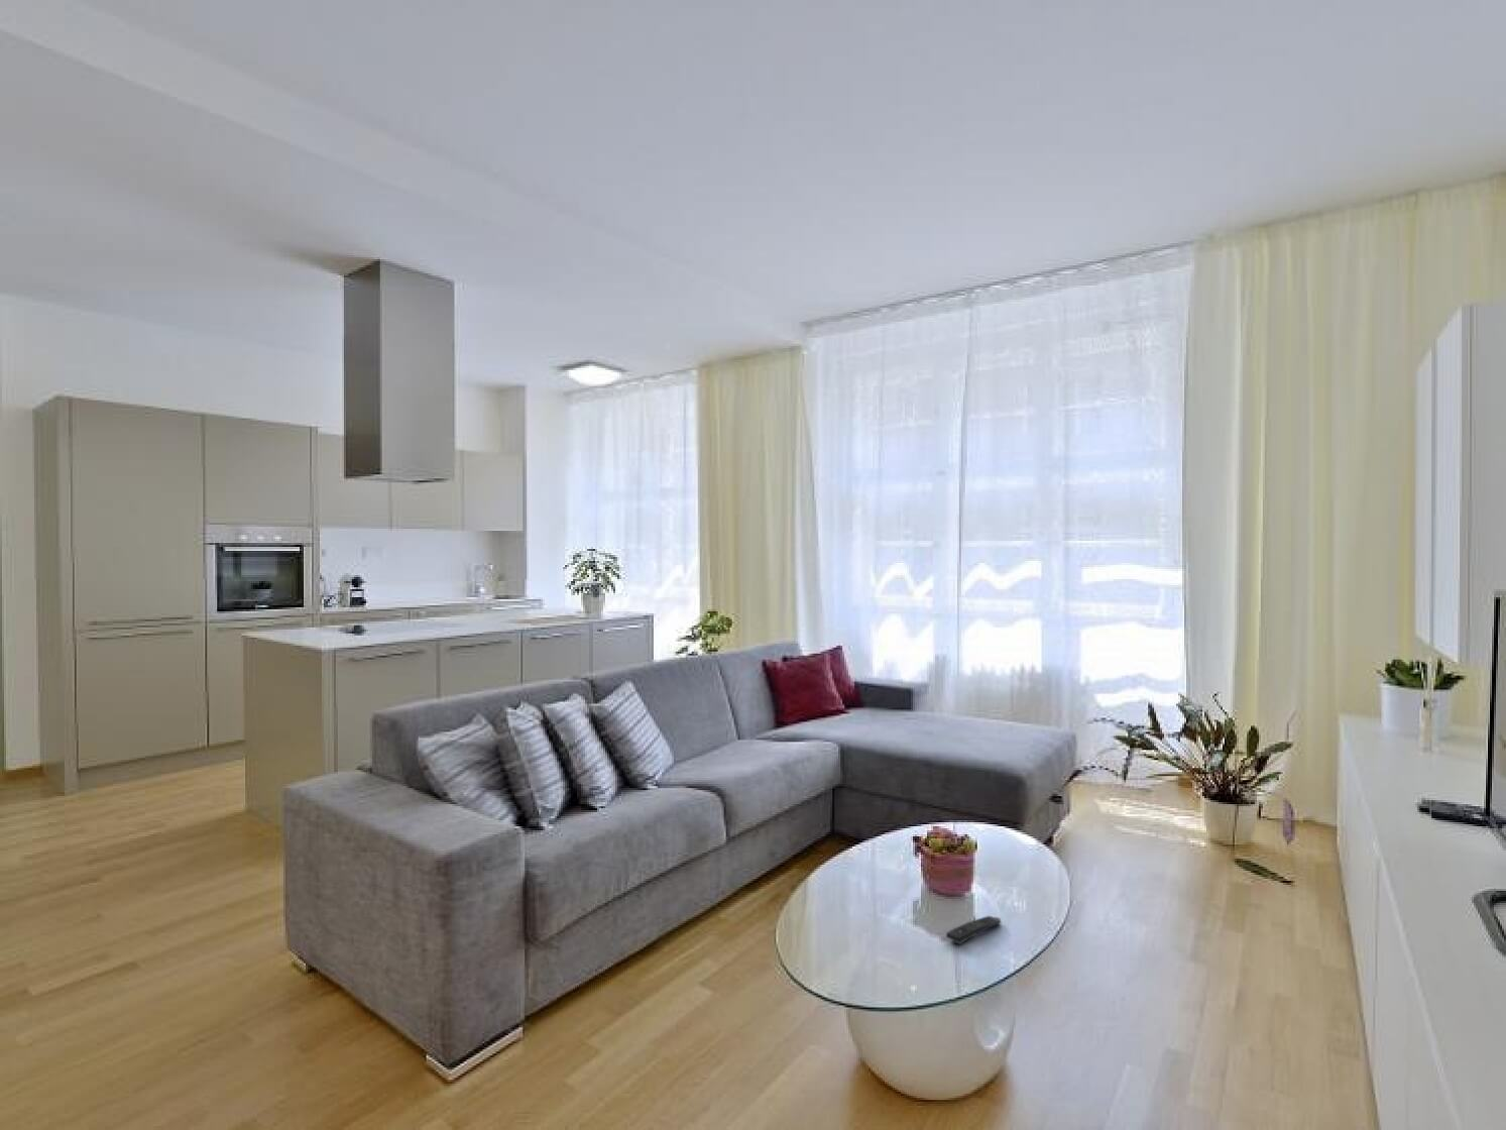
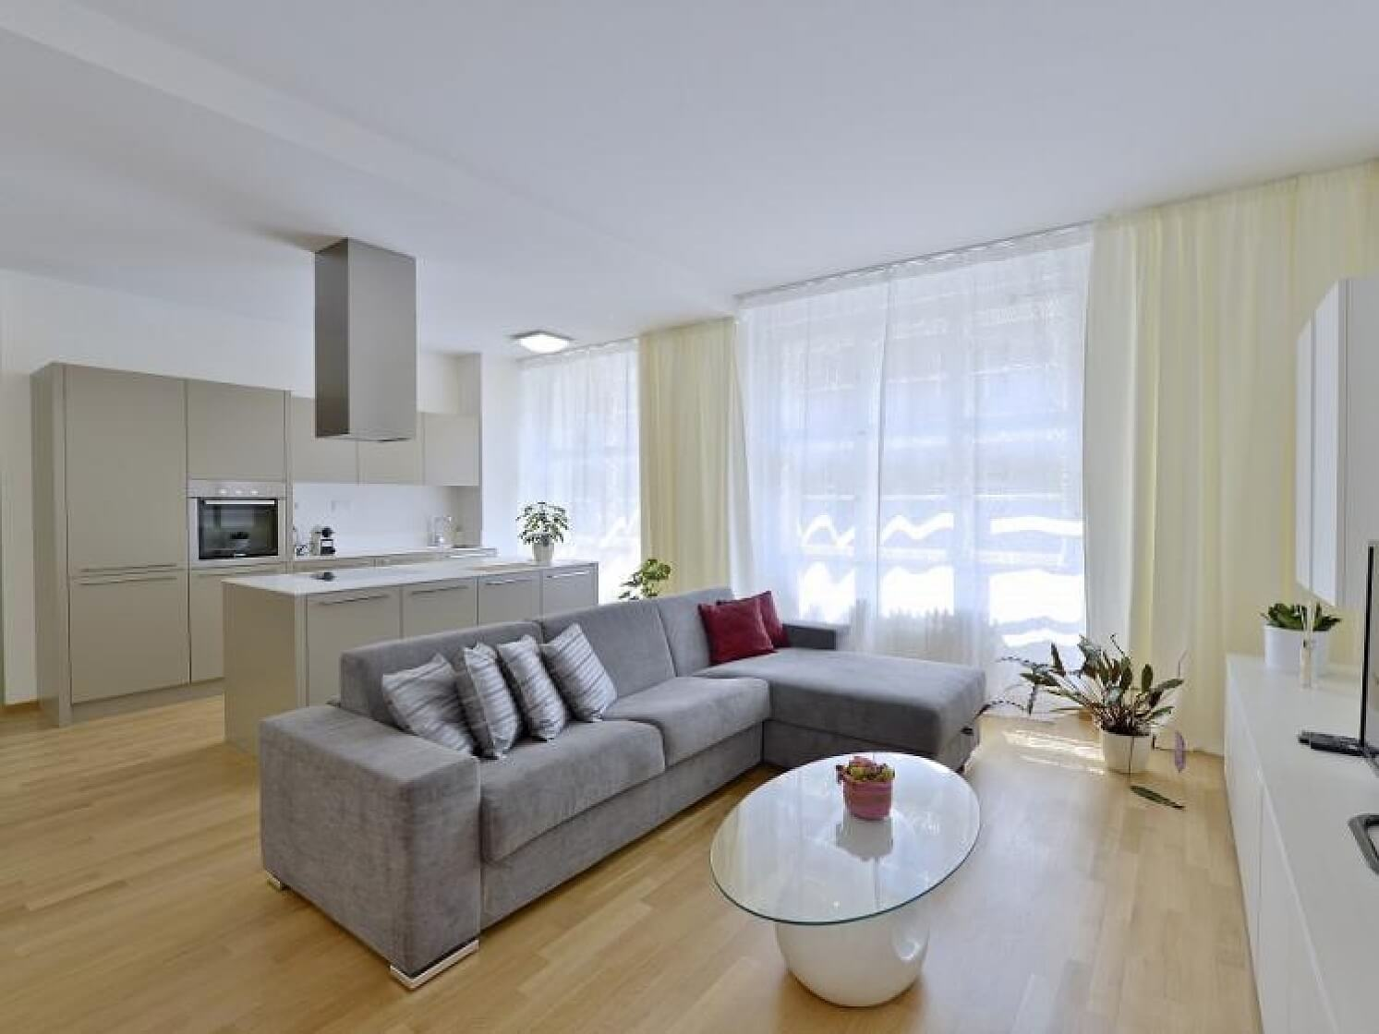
- remote control (976, 927)
